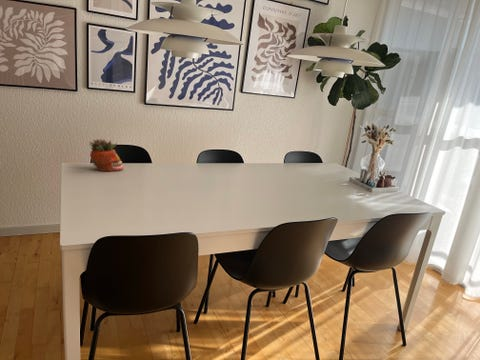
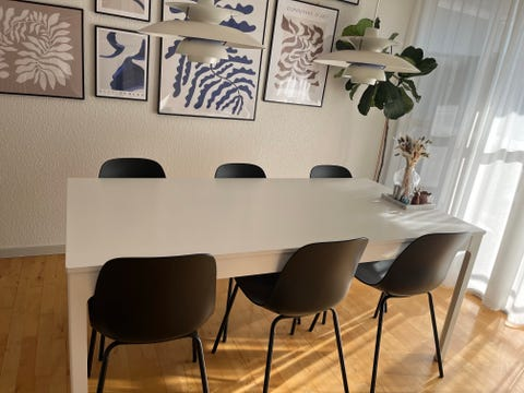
- succulent planter (106, 153)
